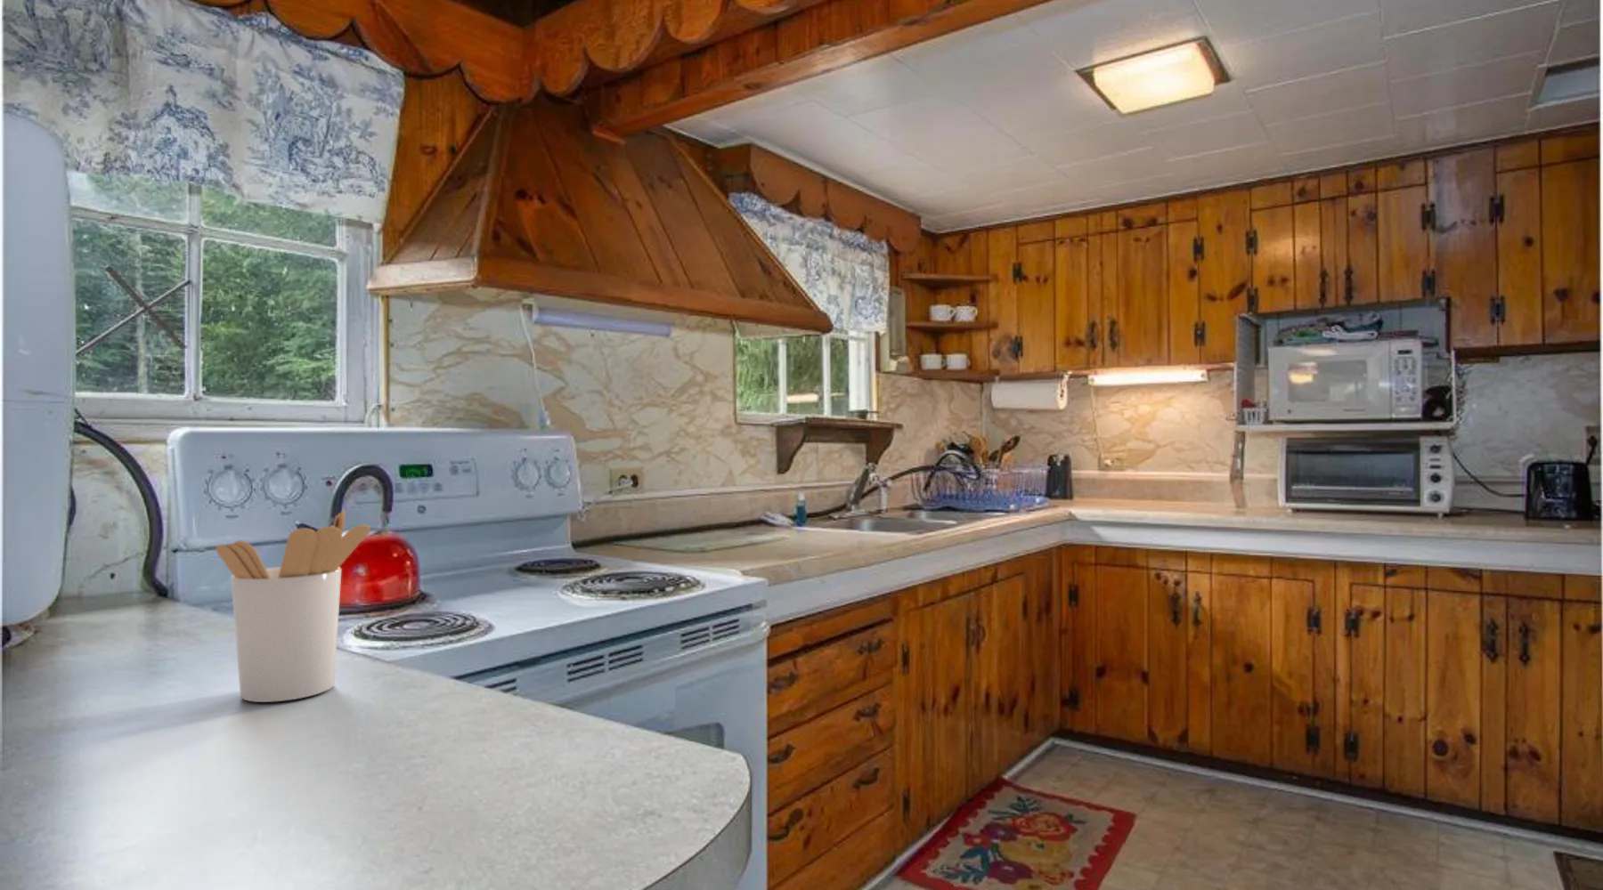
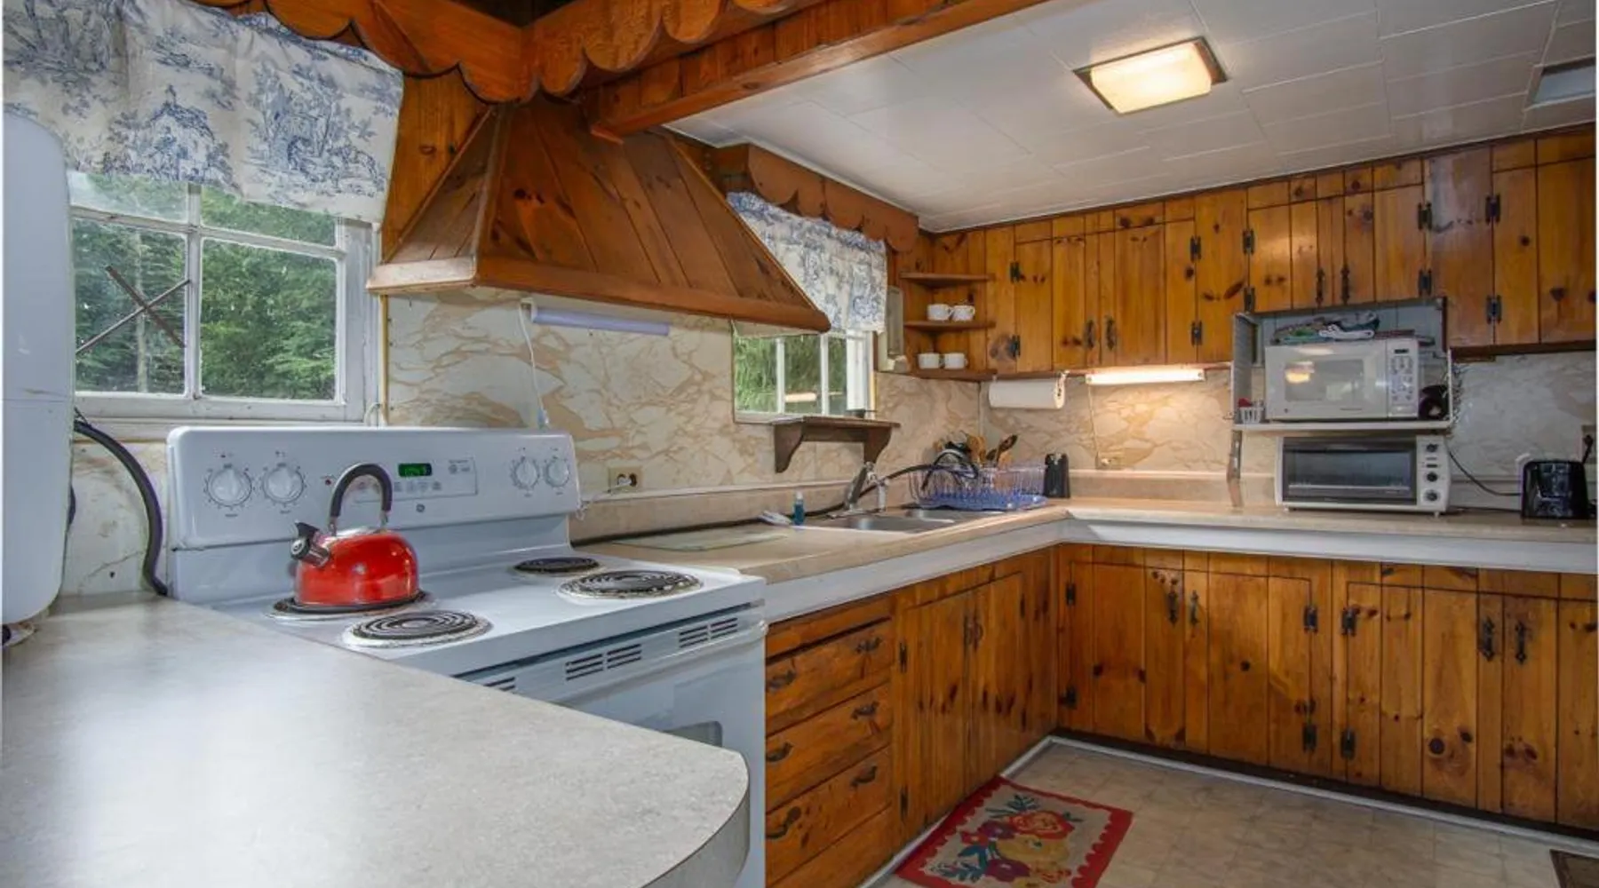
- utensil holder (302, 604)
